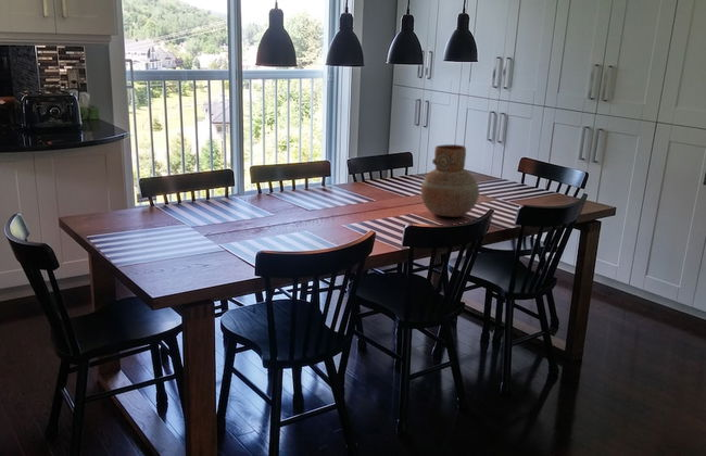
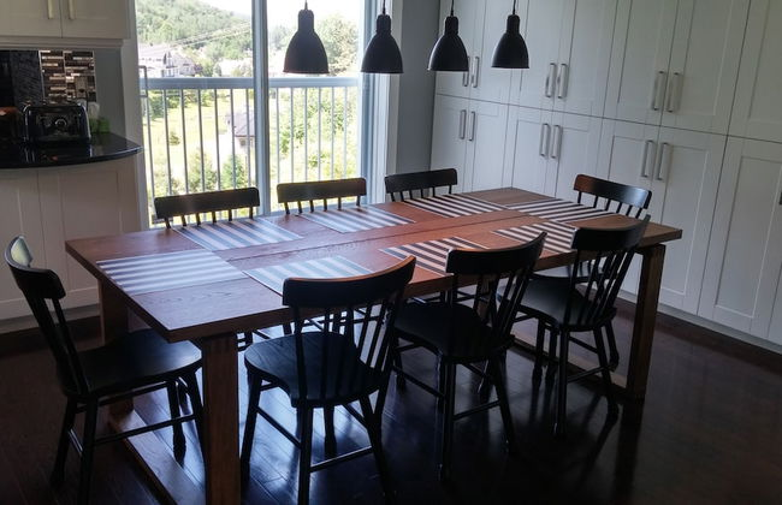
- vase (450, 180)
